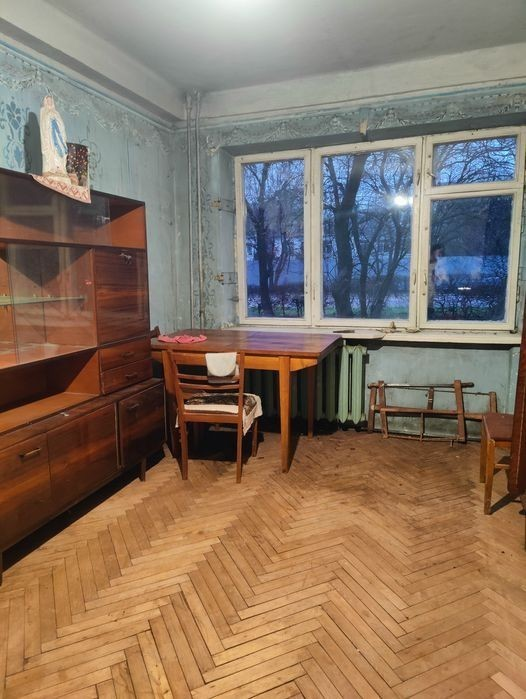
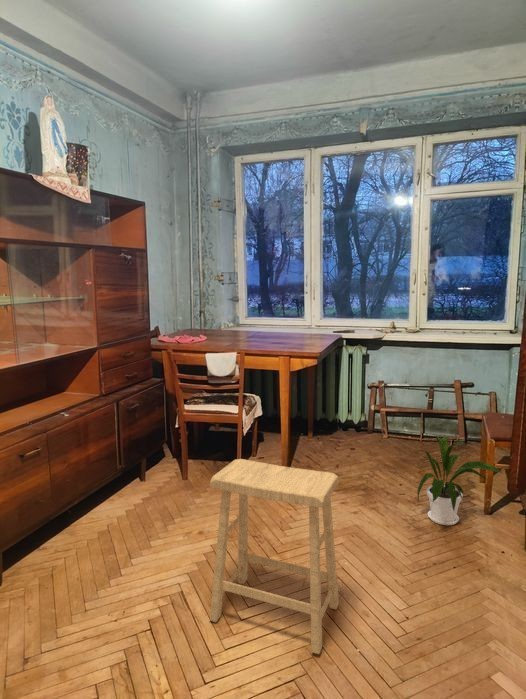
+ house plant (446, 477)
+ stool (273, 559)
